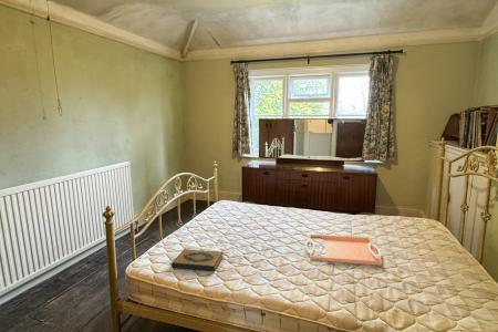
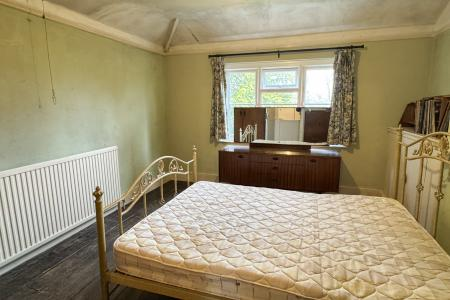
- hardback book (198, 259)
- serving tray (341, 248)
